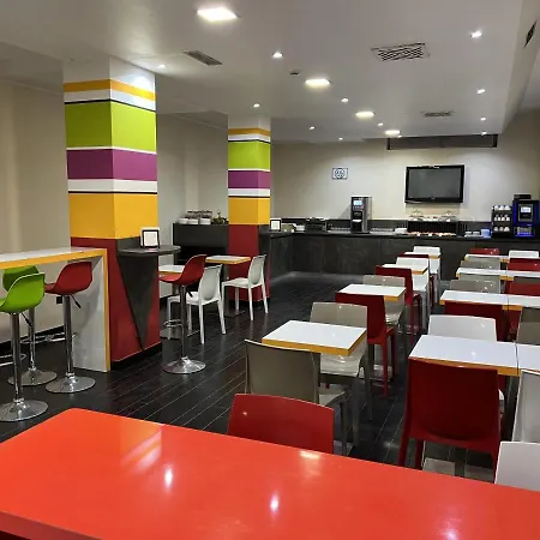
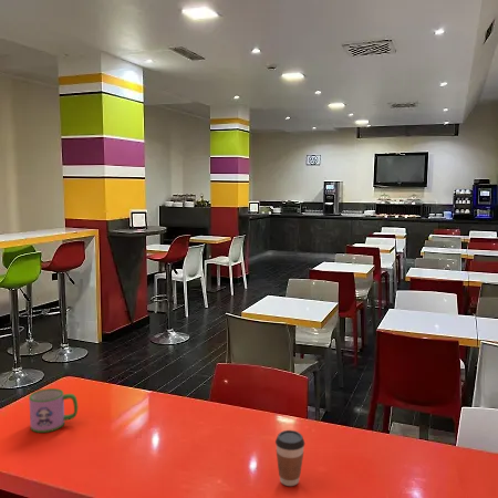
+ coffee cup (289, 458)
+ mug (53, 408)
